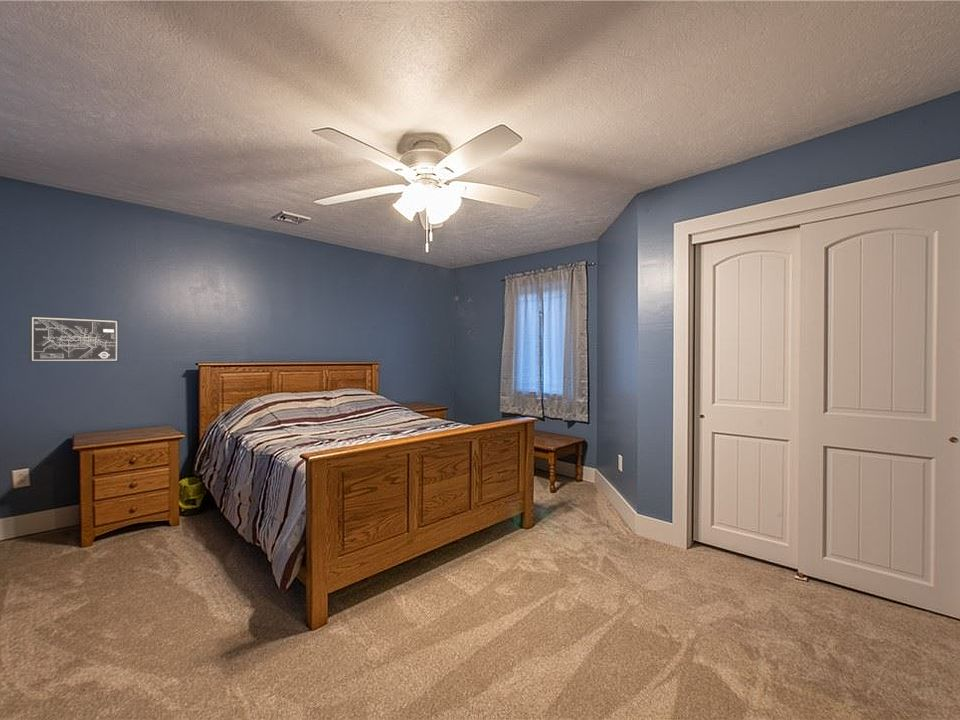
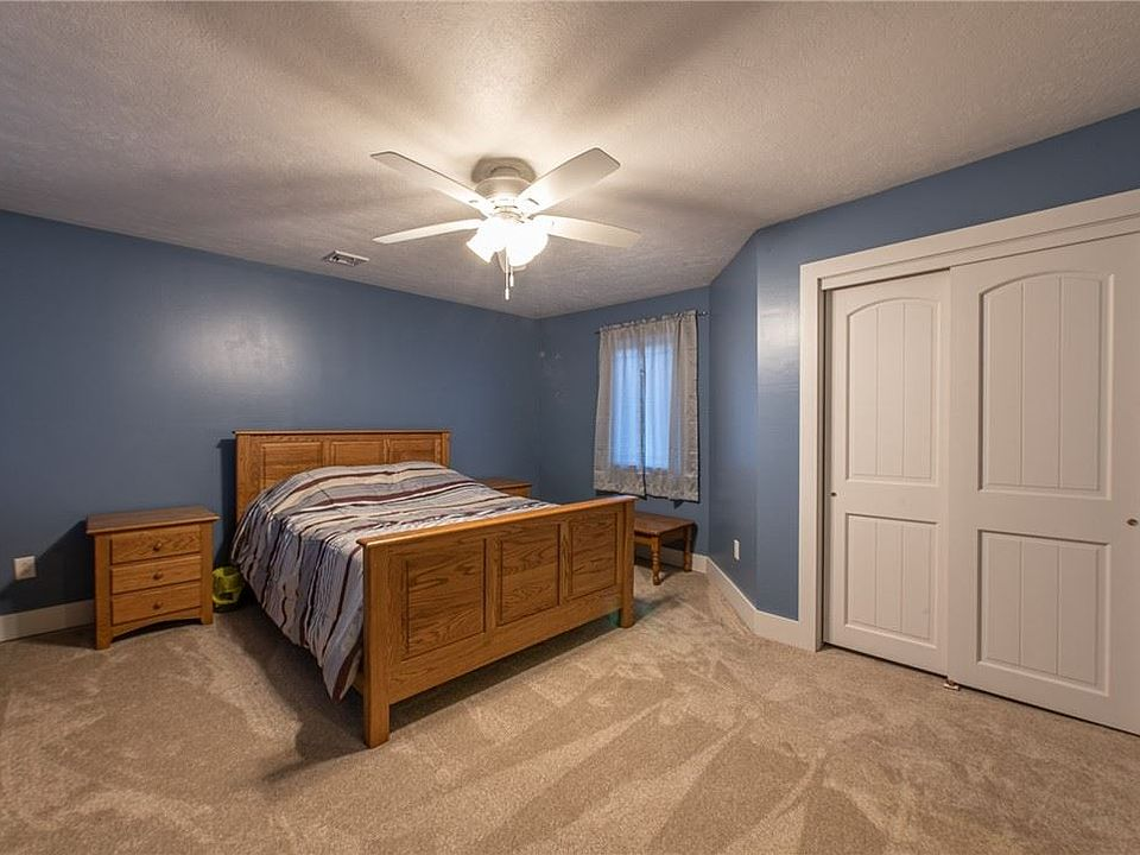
- wall art (76, 339)
